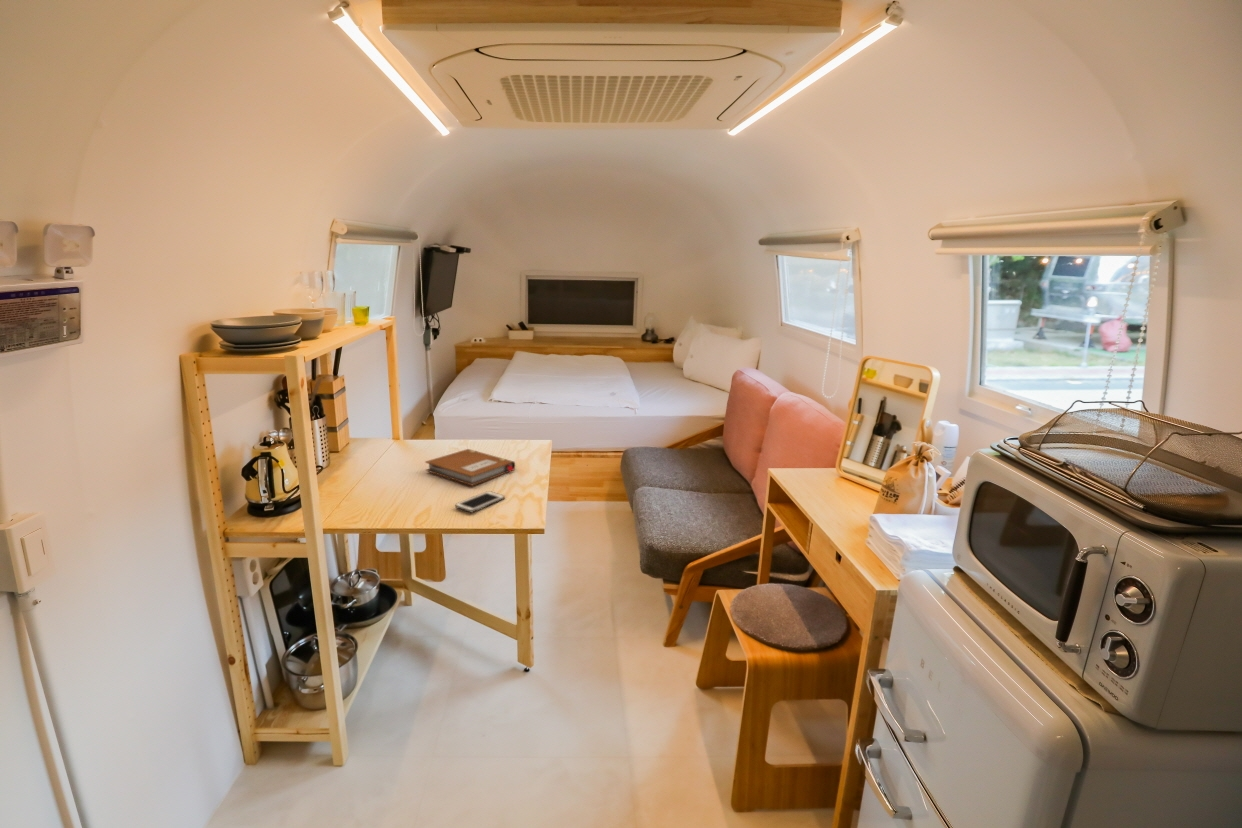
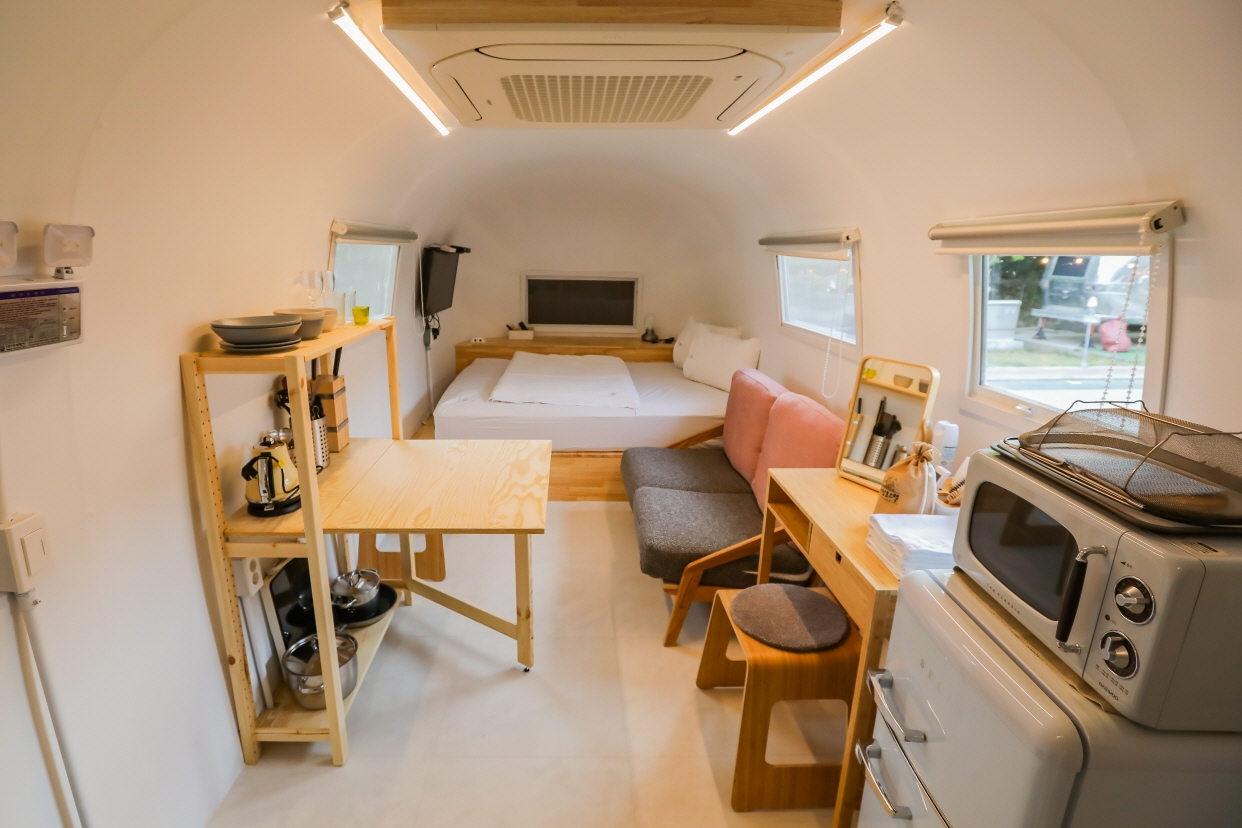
- notebook (472, 466)
- cell phone (480, 501)
